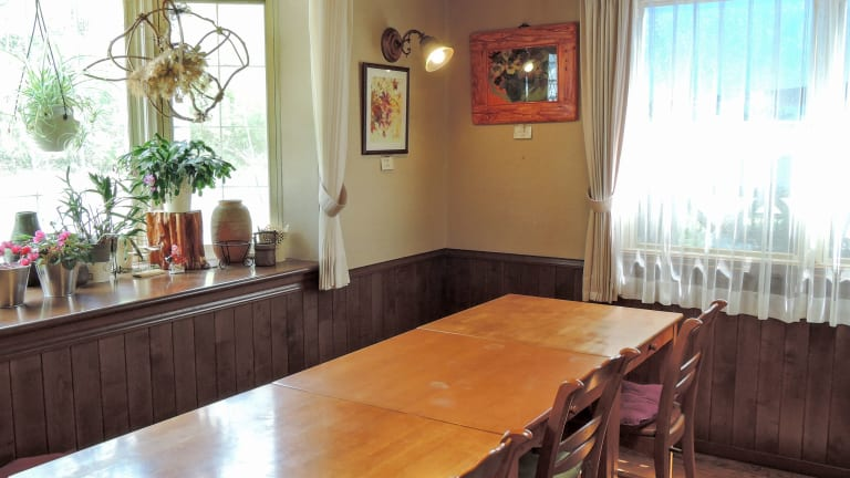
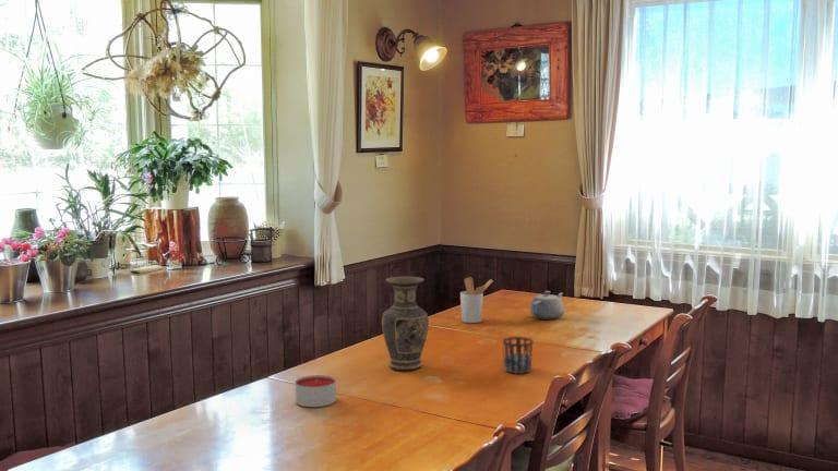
+ cup (517, 354)
+ teapot (547, 303)
+ utensil holder (477, 299)
+ vase (405, 323)
+ candle (315, 389)
